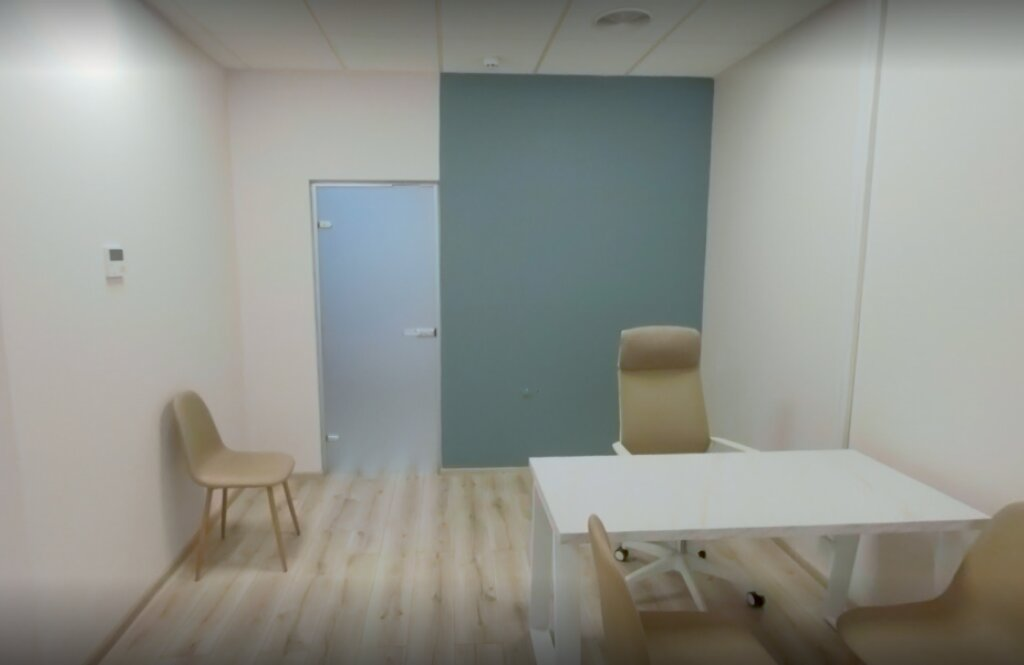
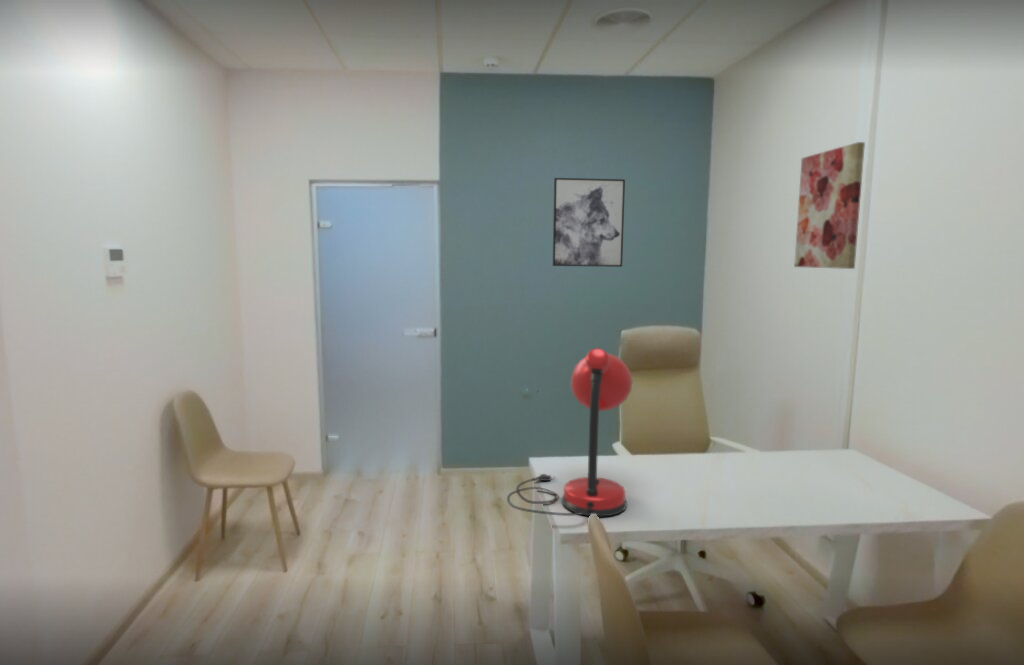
+ desk lamp (589, 422)
+ wall art (588, 222)
+ wall art (826, 209)
